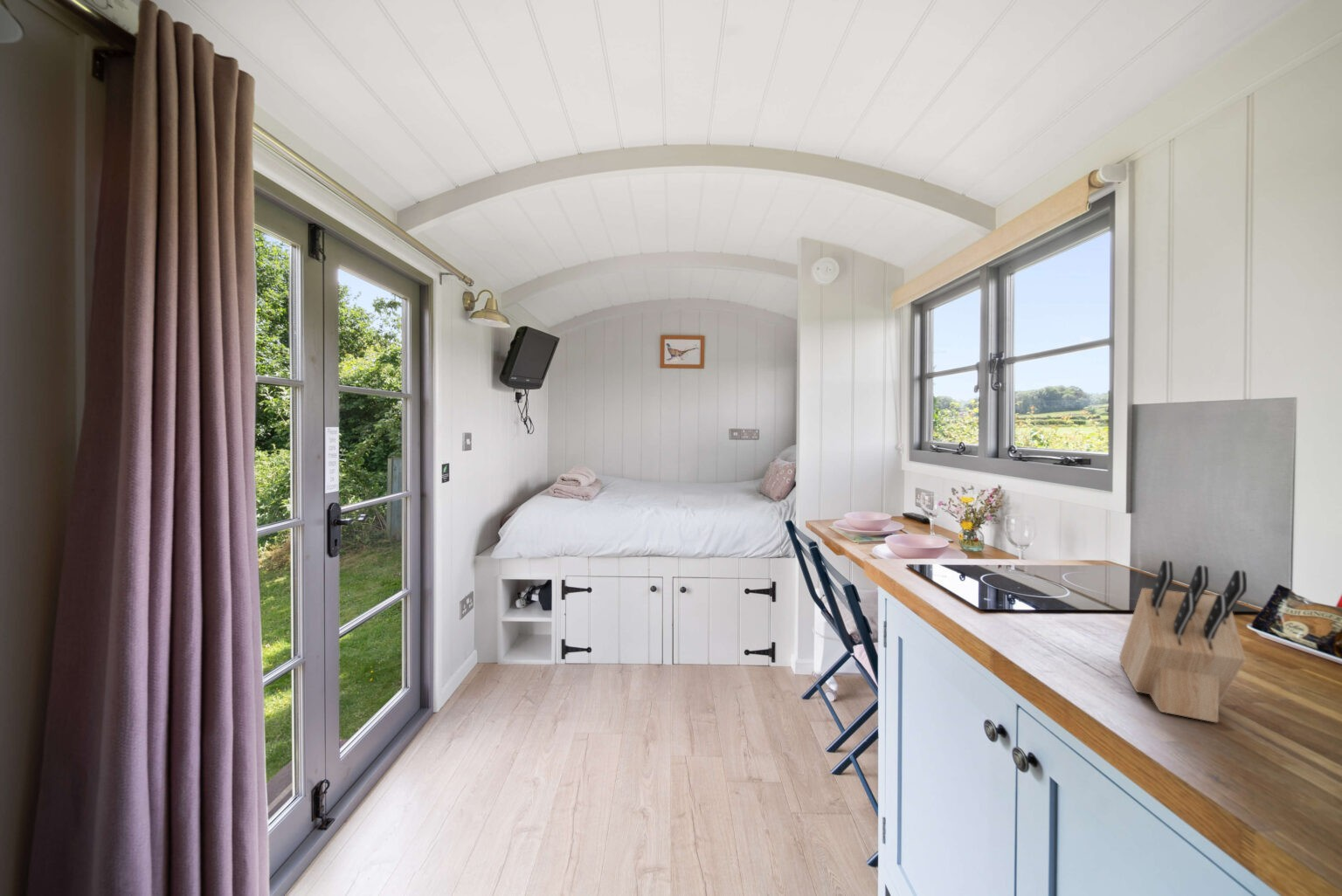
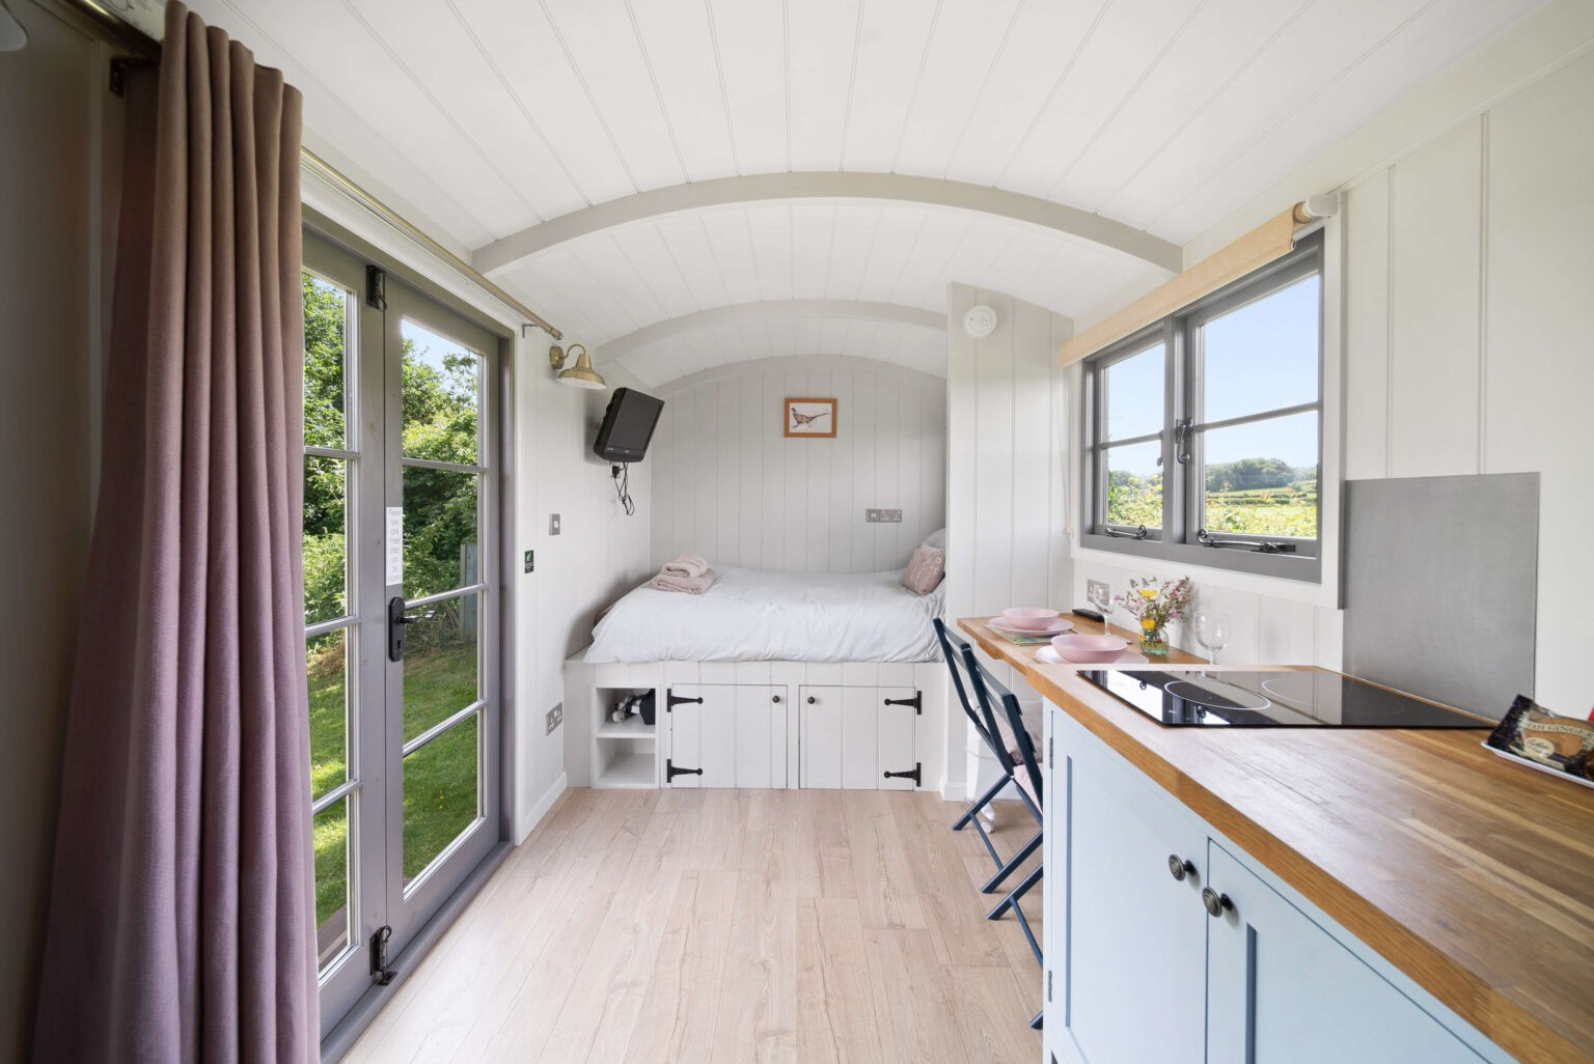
- knife block (1177, 624)
